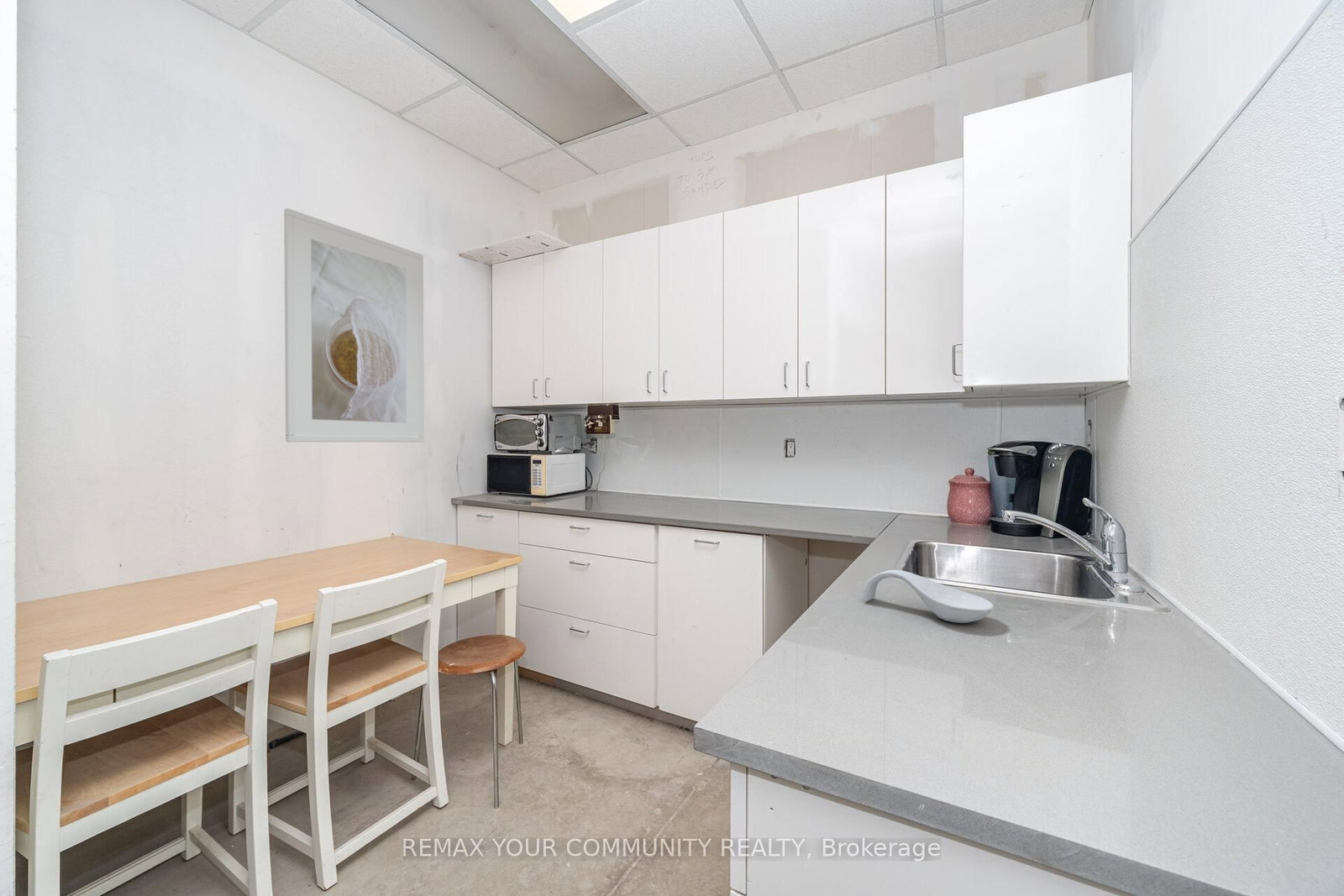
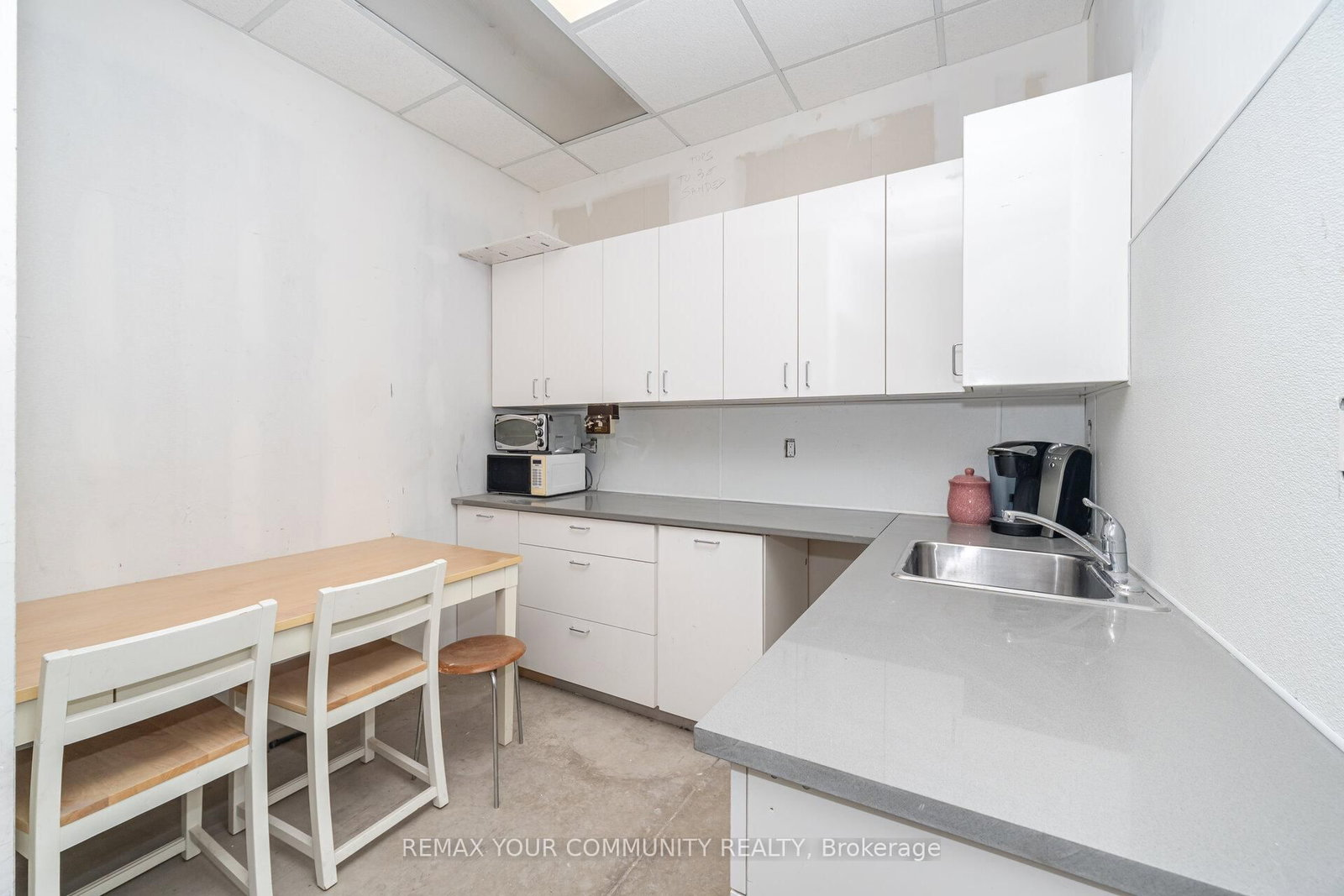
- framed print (361, 338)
- spoon rest (924, 594)
